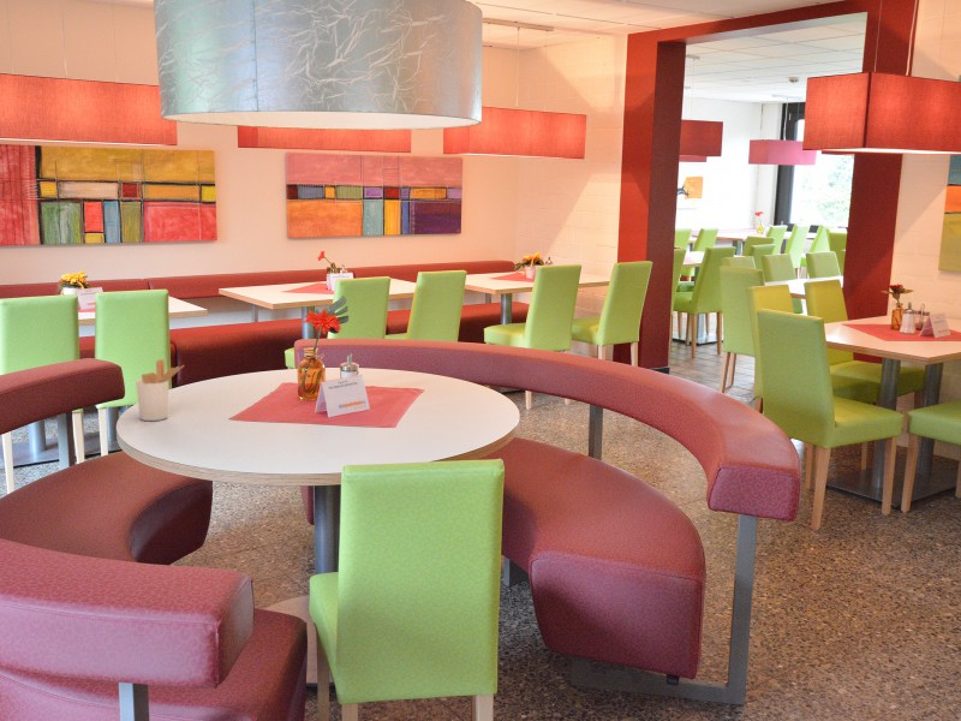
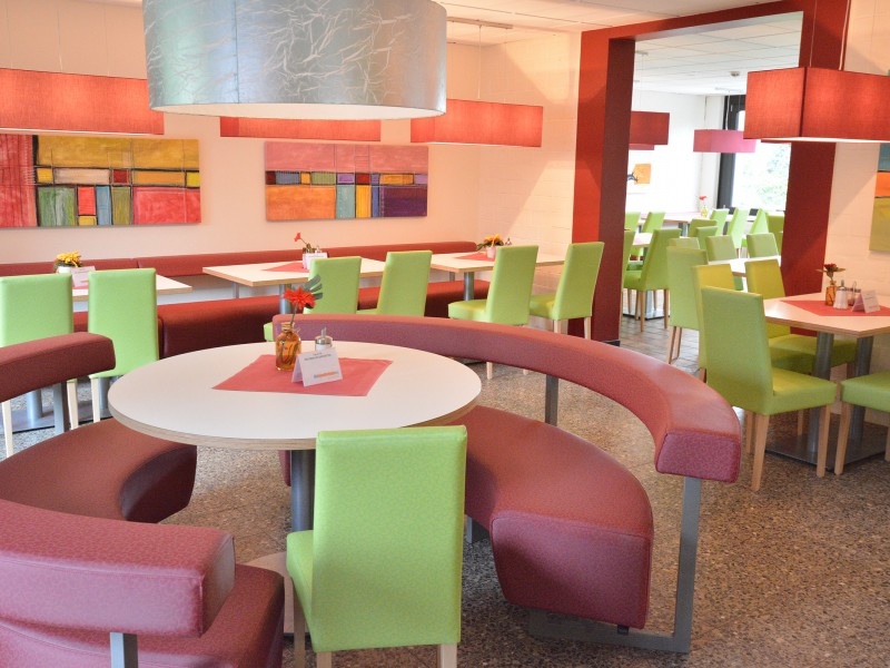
- utensil holder (160, 389)
